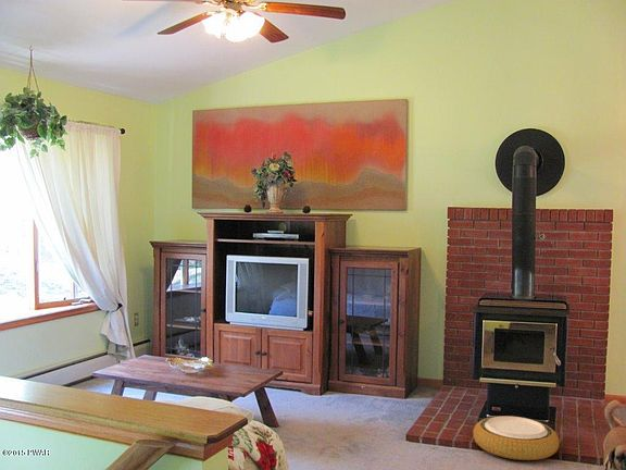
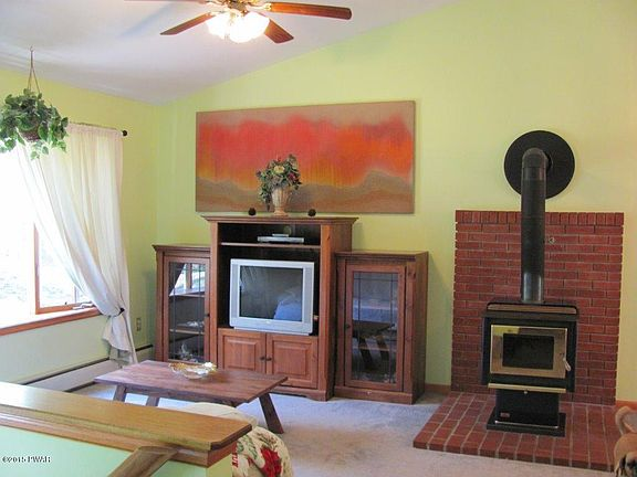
- woven basket (515, 435)
